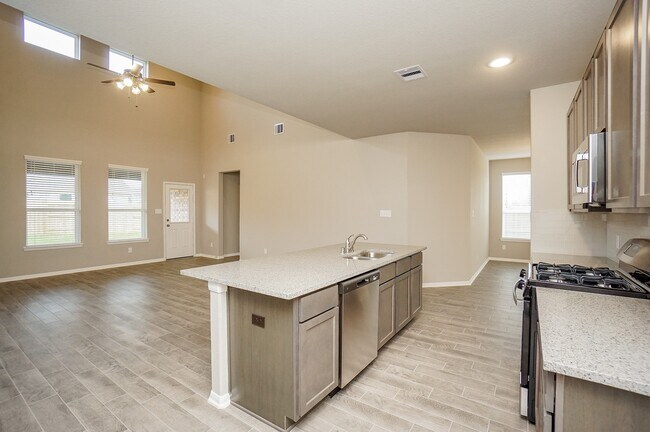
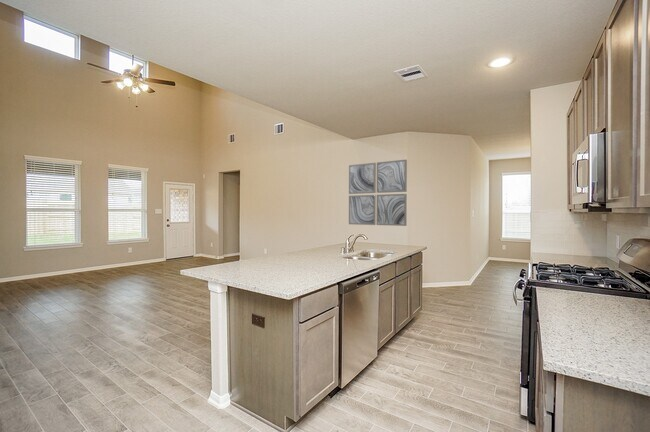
+ wall art (375, 192)
